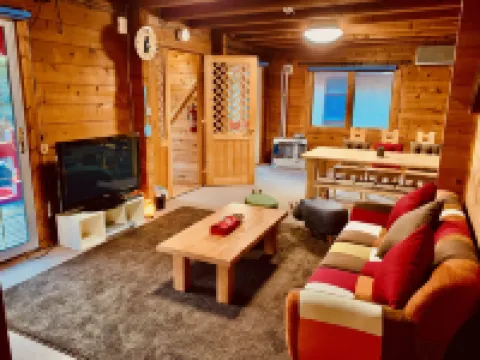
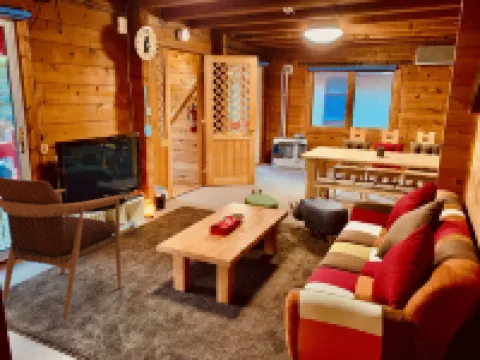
+ armchair (57, 236)
